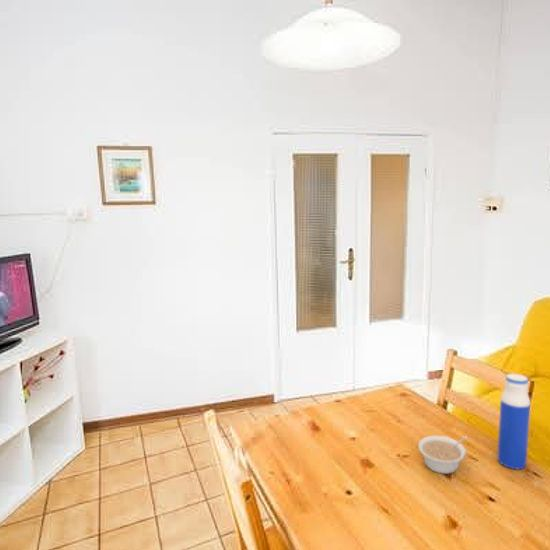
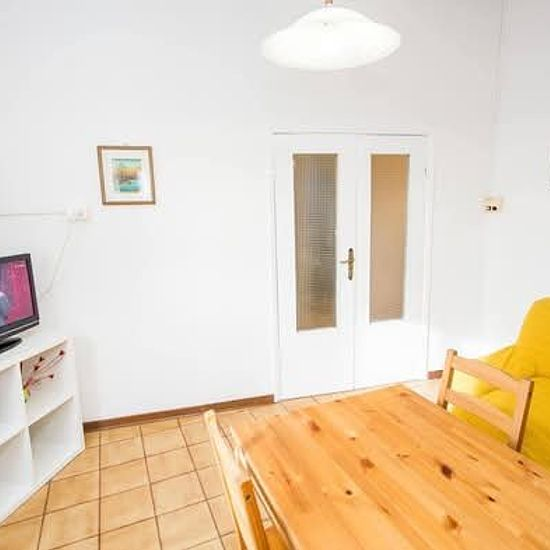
- water bottle (514, 420)
- legume (441, 453)
